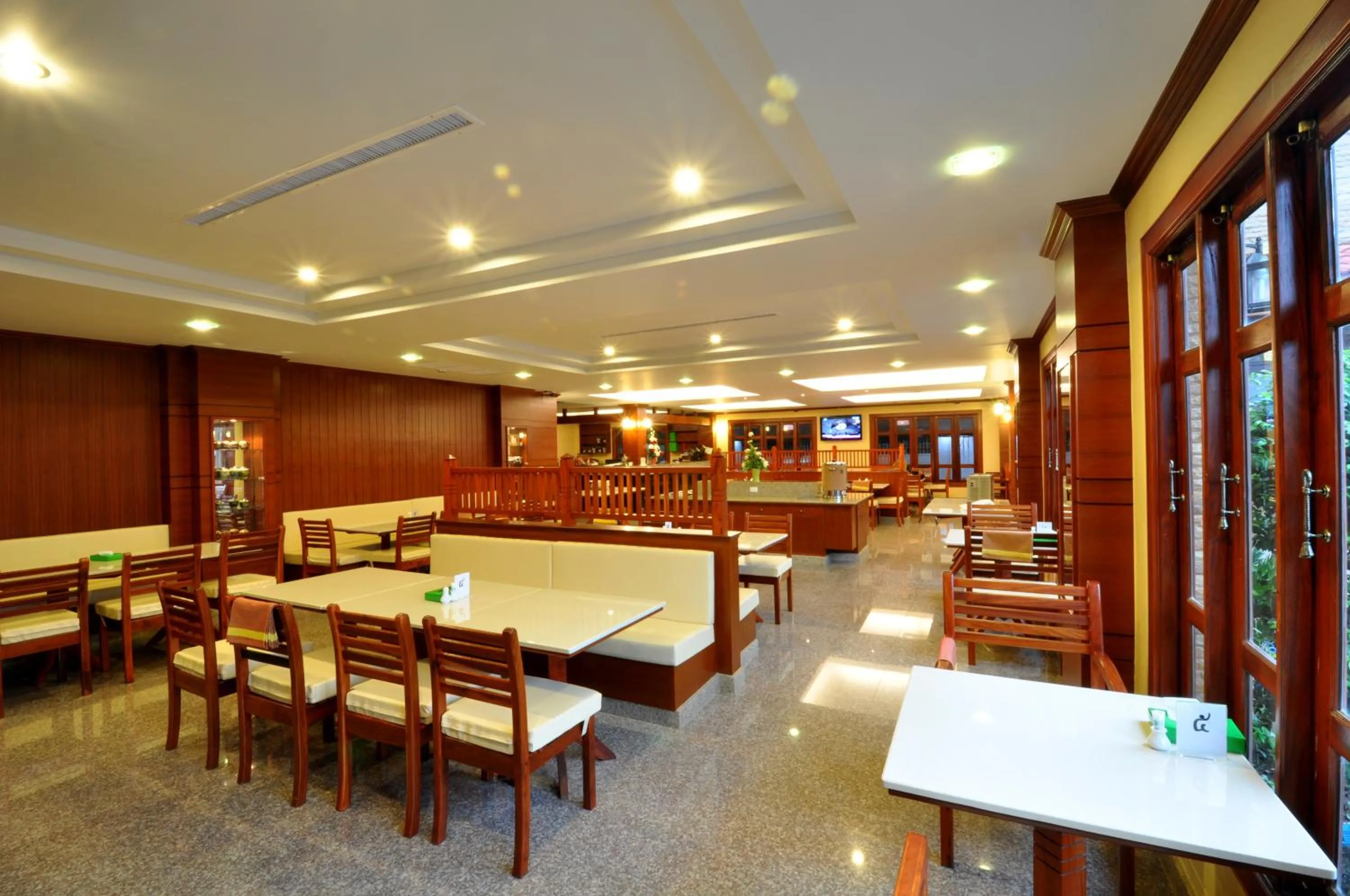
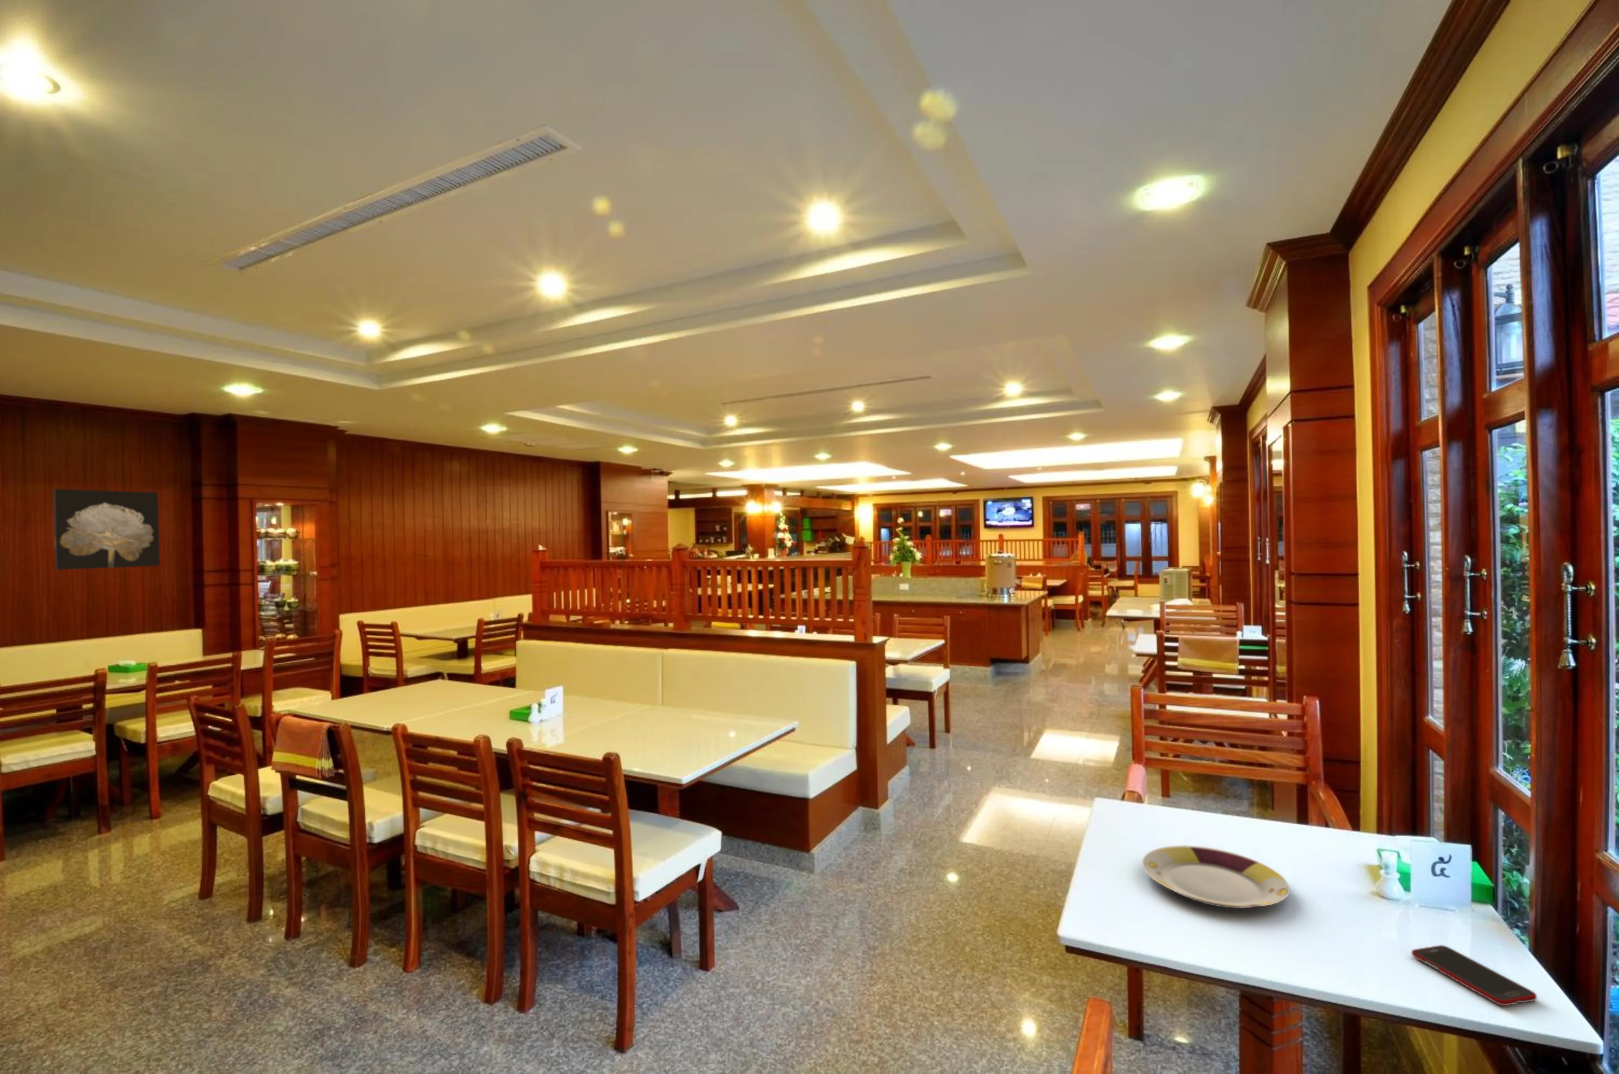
+ wall art (108, 529)
+ plate (1212, 879)
+ cell phone (1470, 973)
